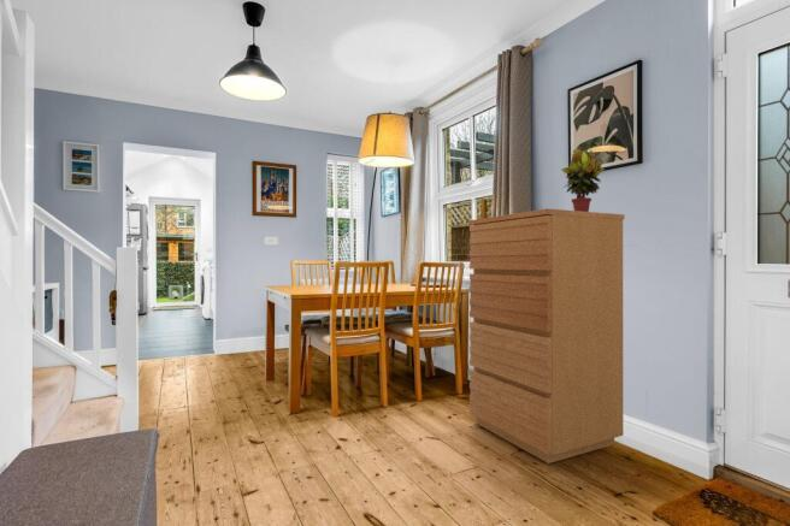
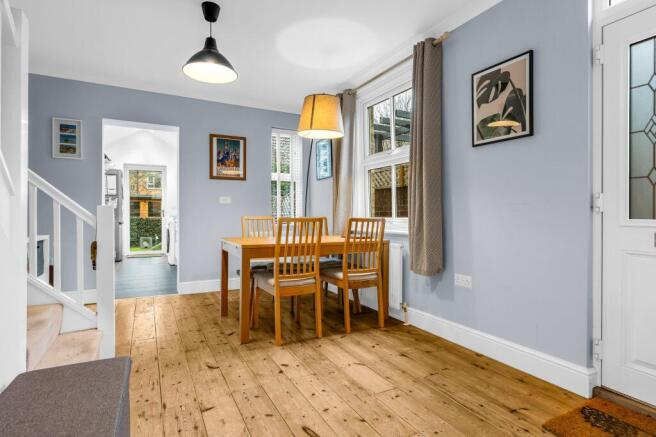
- potted plant (580, 181)
- dresser (541, 325)
